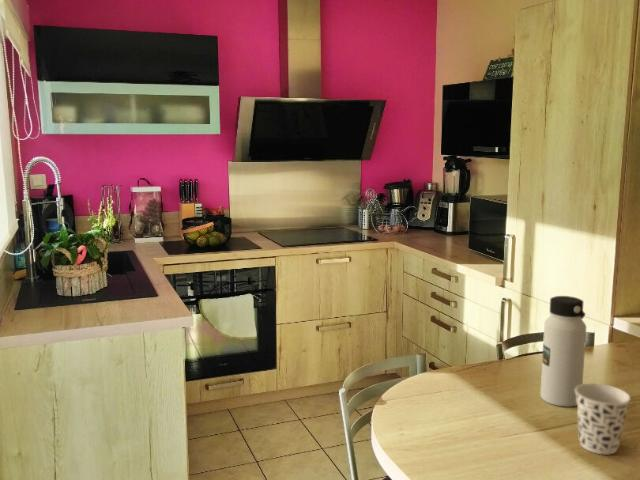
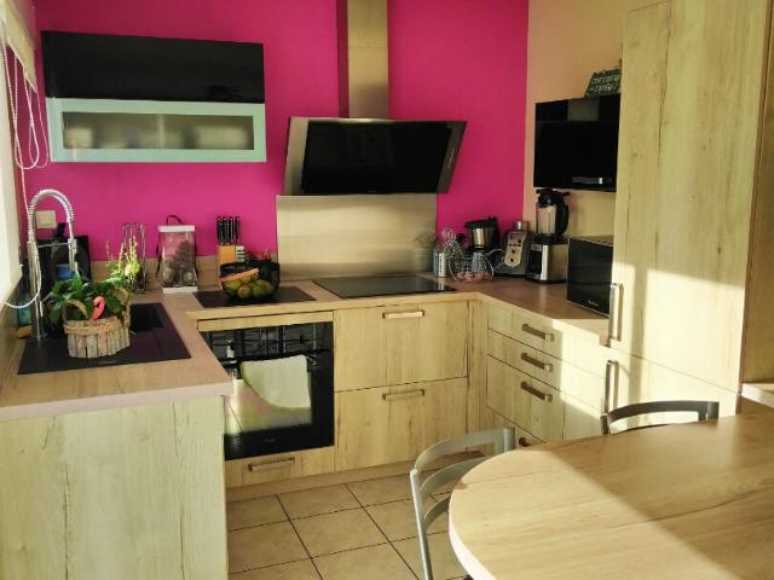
- water bottle (563, 349)
- cup (600, 419)
